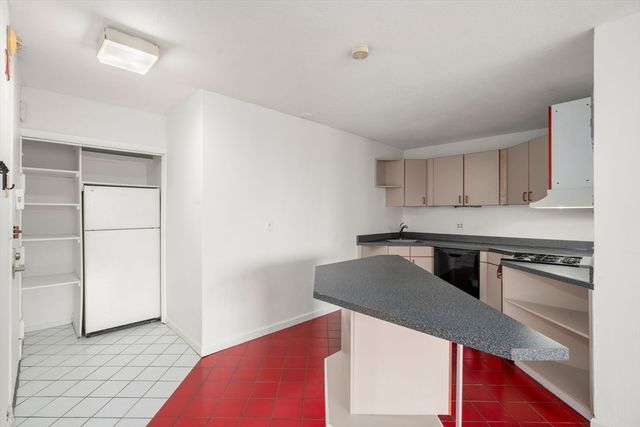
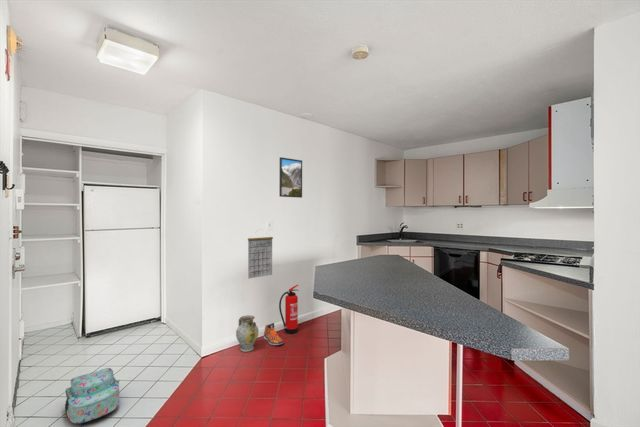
+ backpack (93, 393)
+ fire extinguisher (288, 309)
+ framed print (291, 178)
+ sneaker (272, 333)
+ calendar (260, 252)
+ ceramic jug (248, 333)
